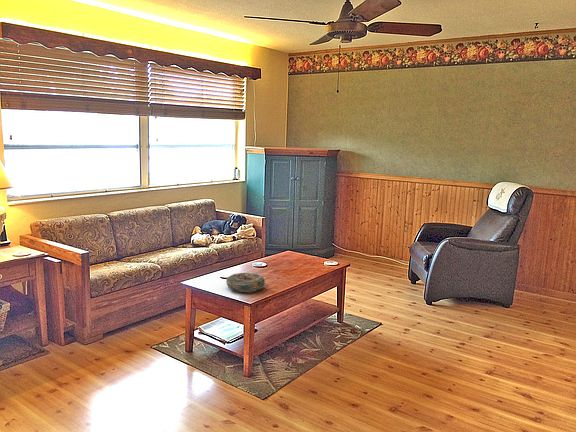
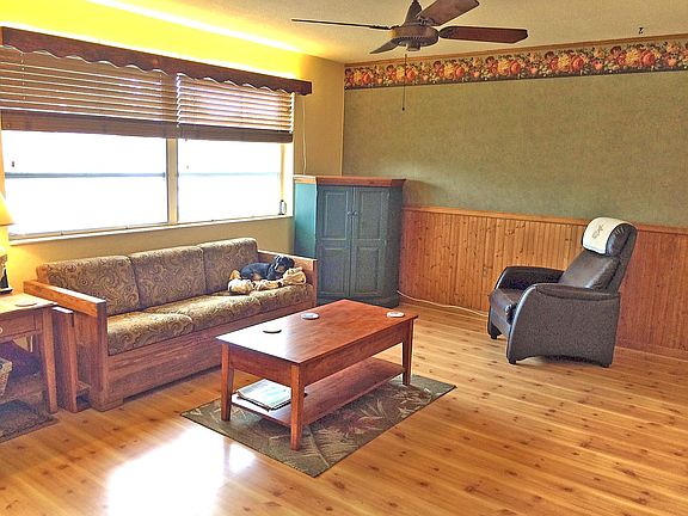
- decorative bowl (245, 282)
